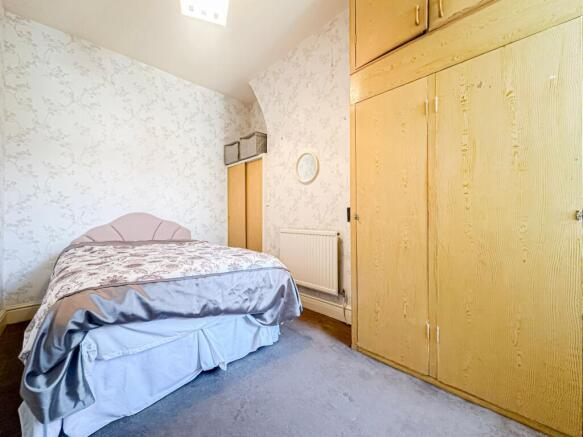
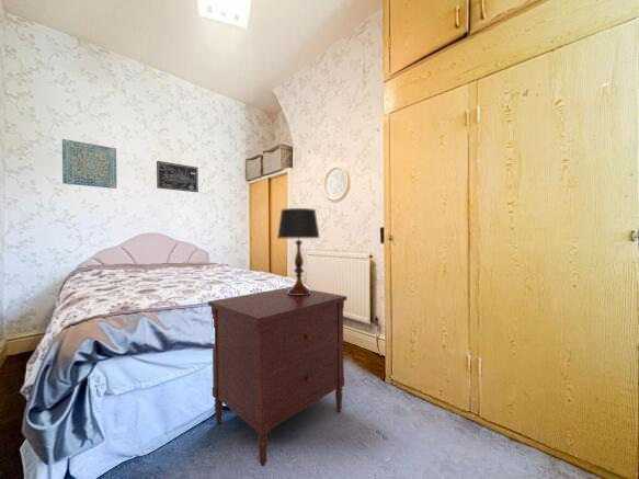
+ wall art (90, 164)
+ table lamp (298, 251)
+ wall art (178, 176)
+ dresser (279, 357)
